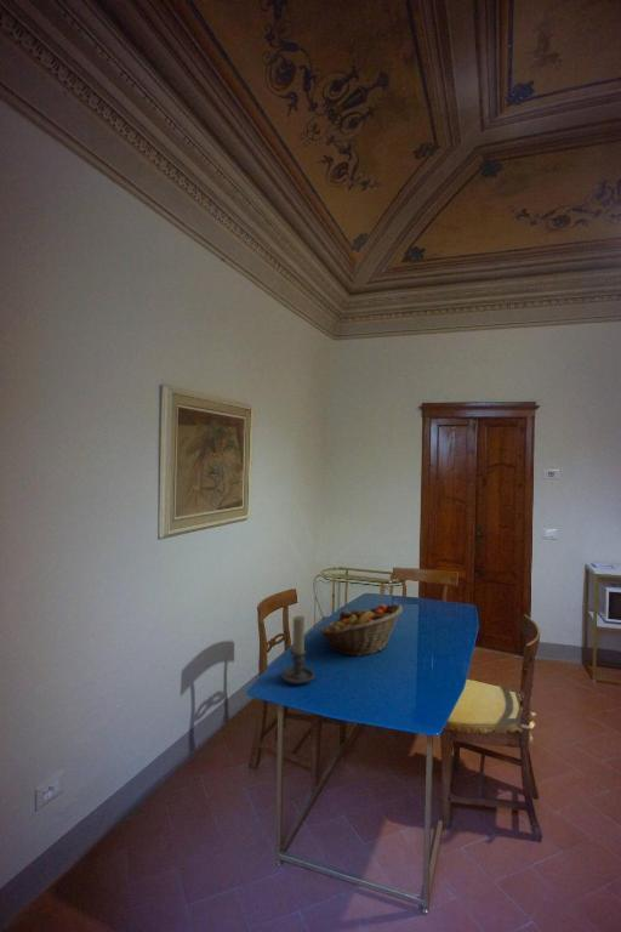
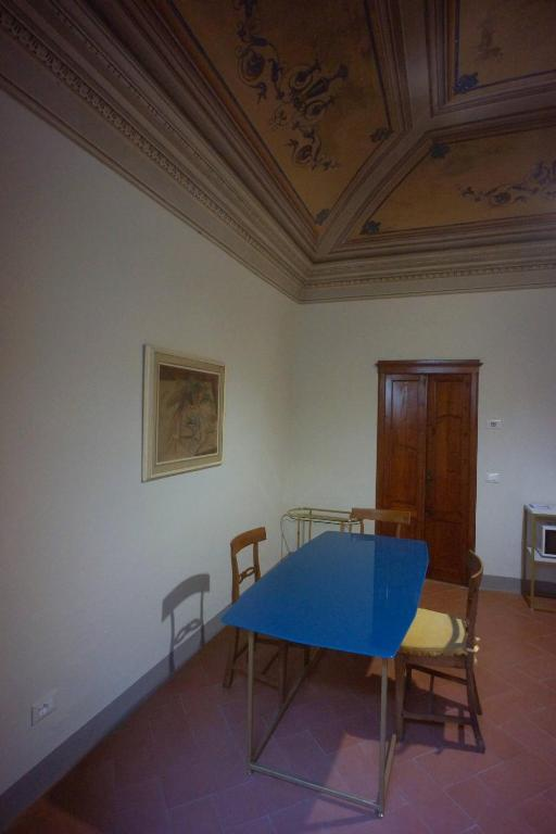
- fruit basket (361, 625)
- candle holder (298, 646)
